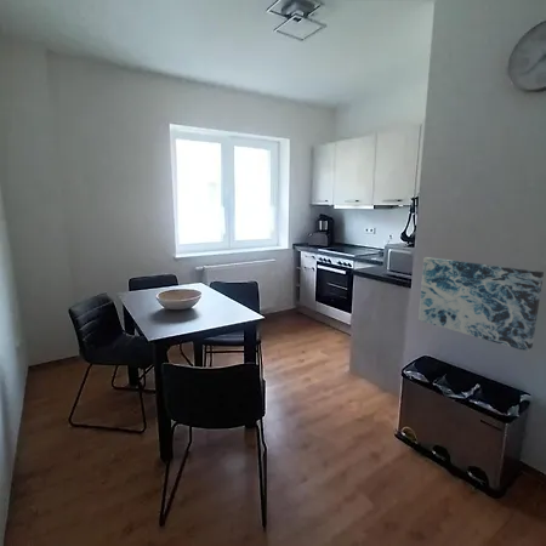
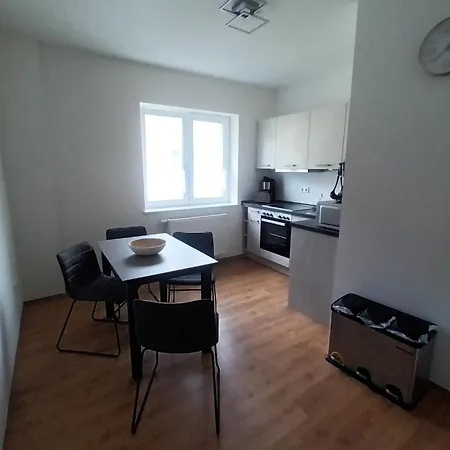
- wall art (472, 298)
